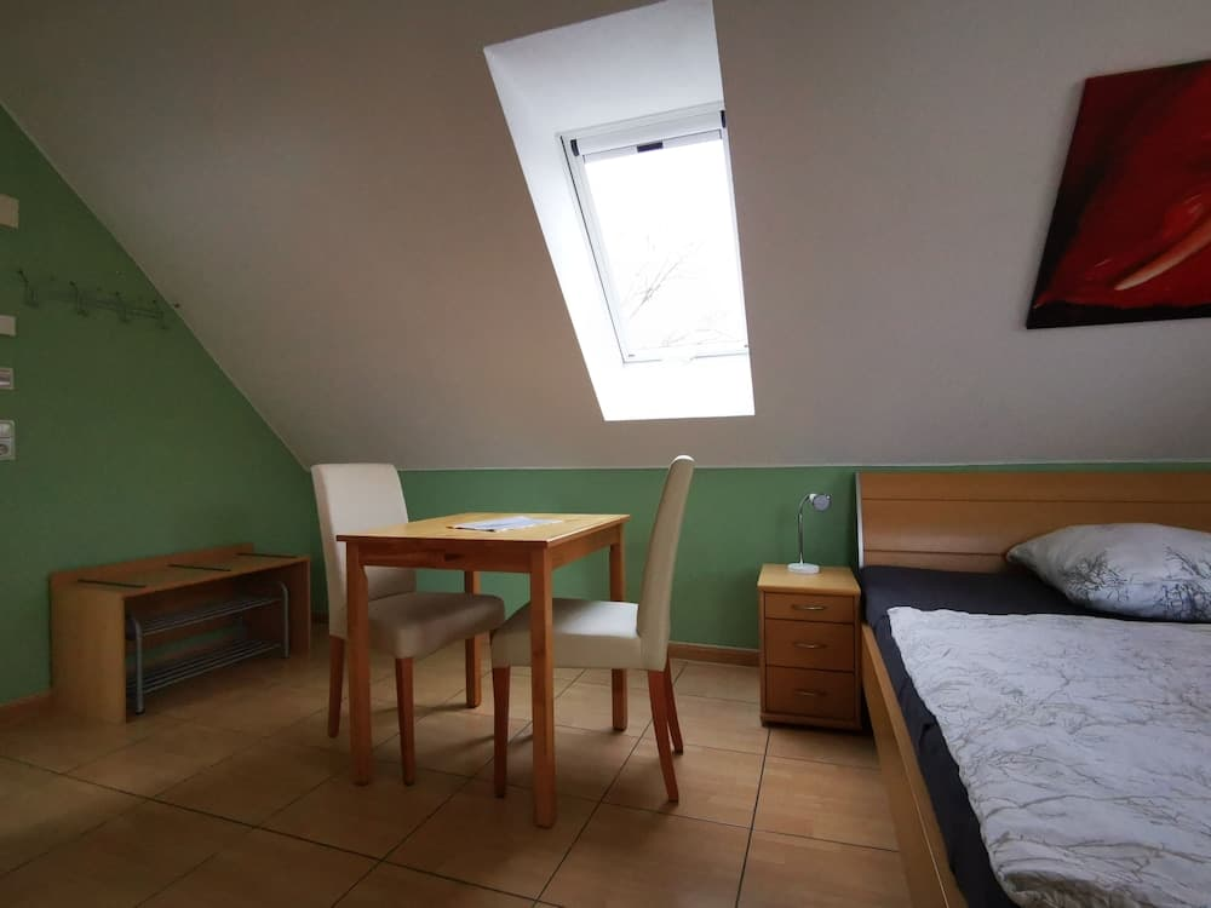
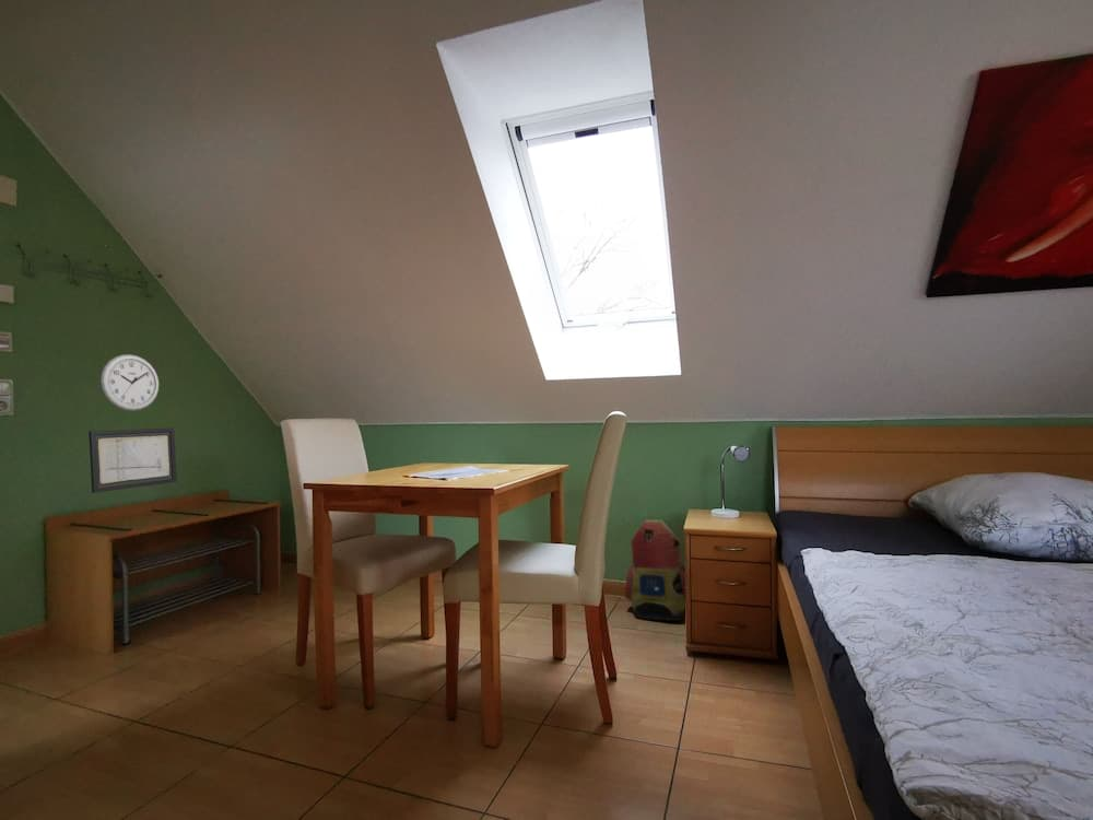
+ wall art (136, 458)
+ backpack (657, 565)
+ wall clock (131, 382)
